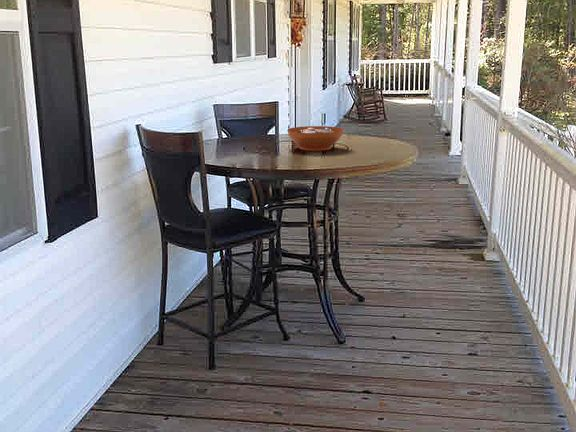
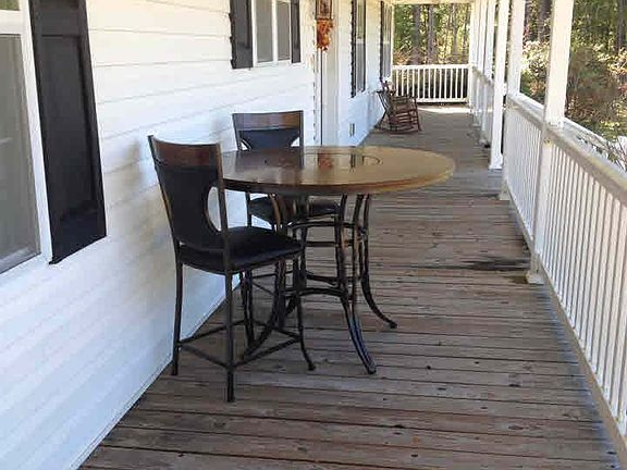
- decorative bowl (315, 138)
